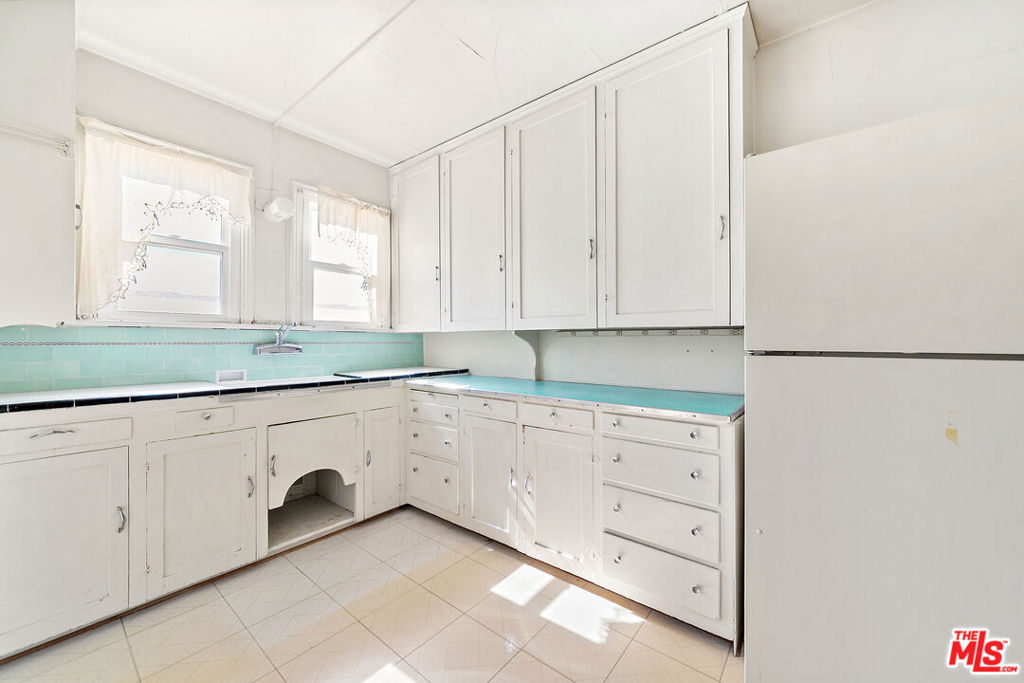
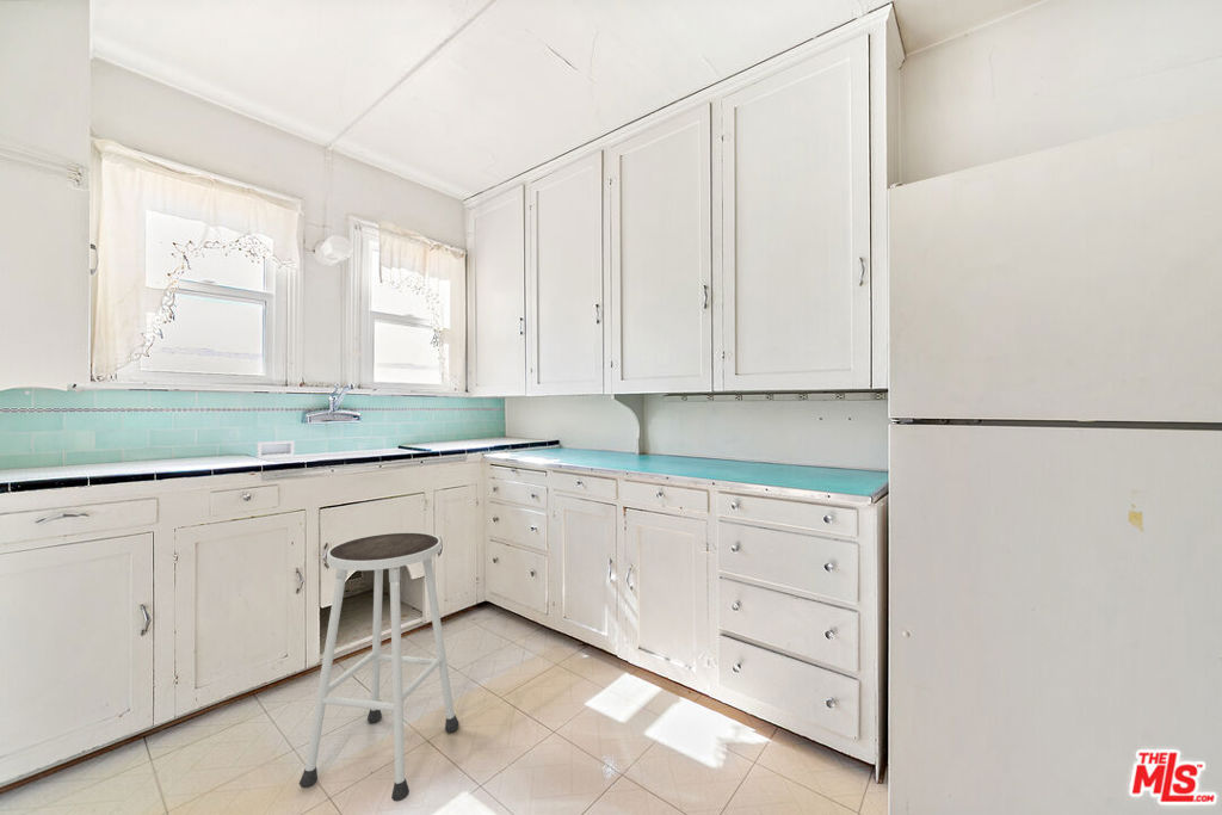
+ stool (384, 654)
